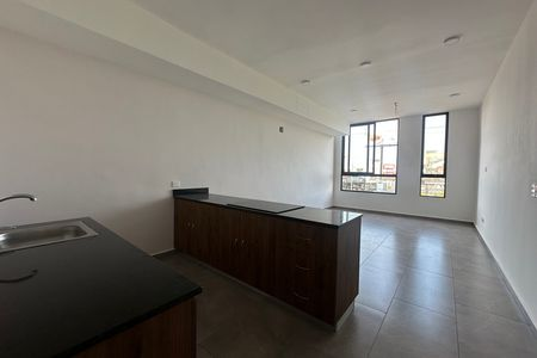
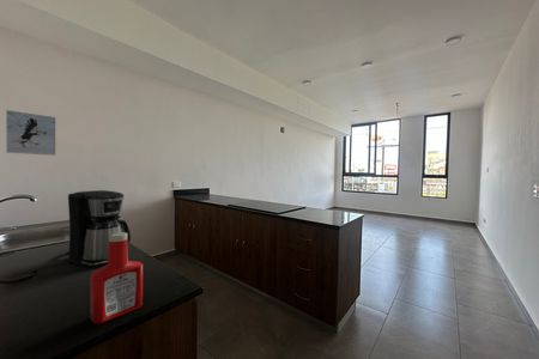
+ coffee maker (99, 223)
+ soap bottle (117, 273)
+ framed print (31, 134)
